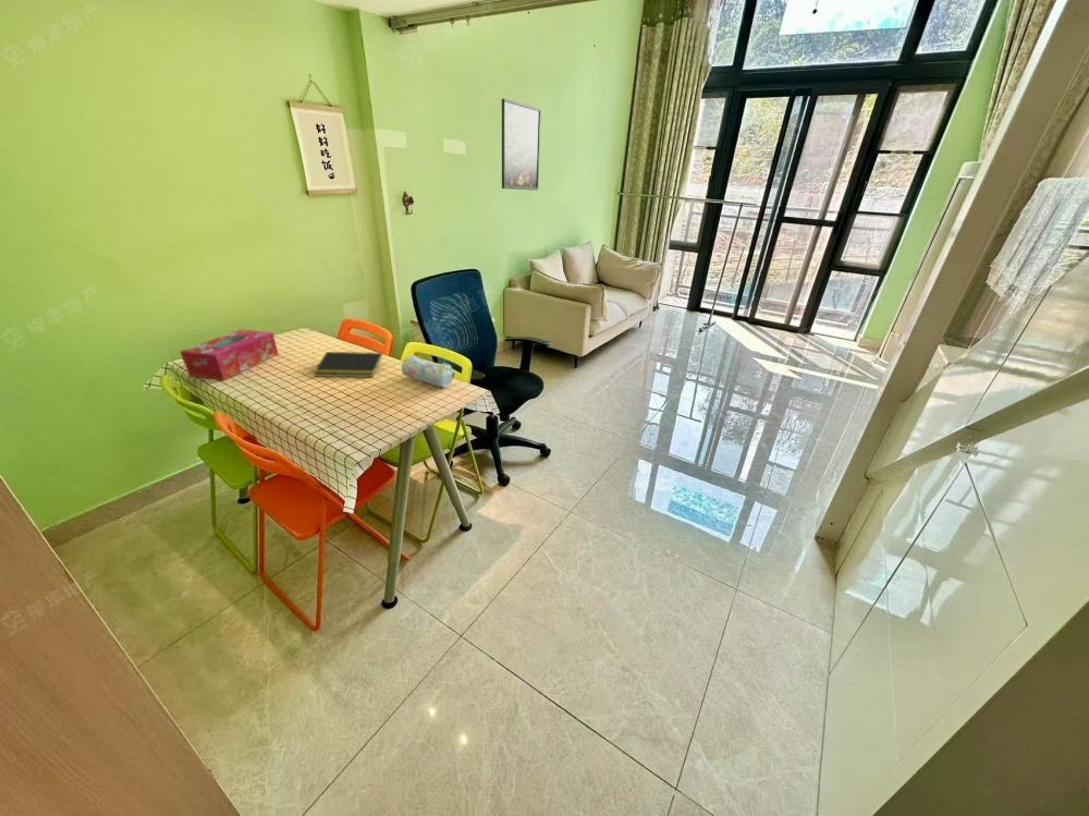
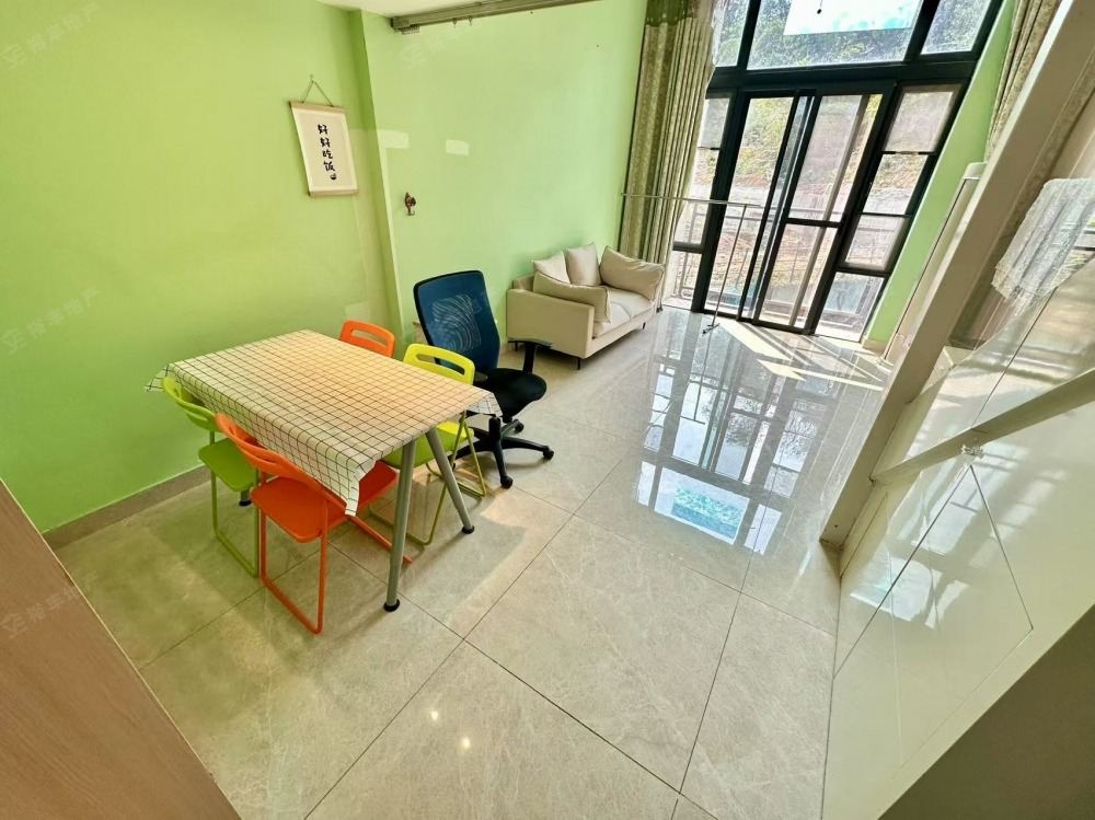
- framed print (521, 148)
- notepad (348, 364)
- pencil case (427, 370)
- tissue box (233, 353)
